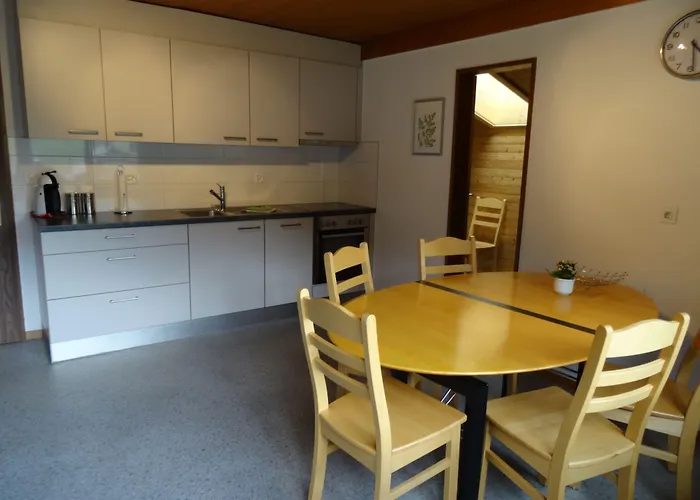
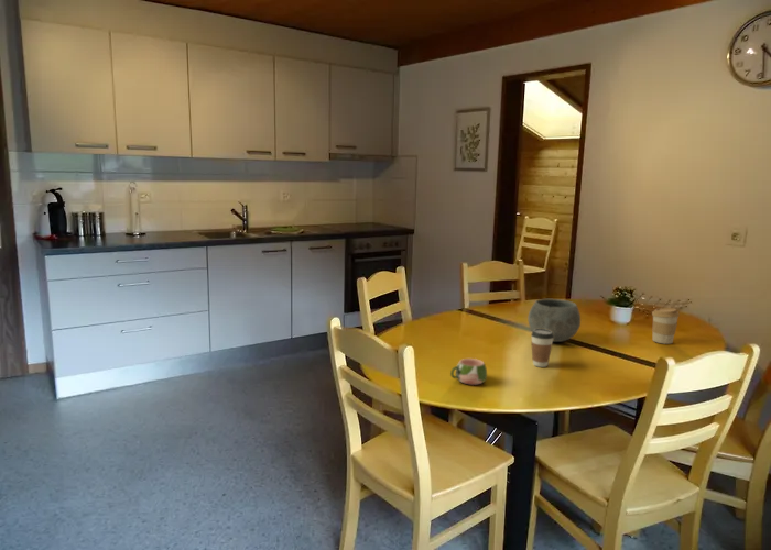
+ coffee cup (541, 348)
+ bowl (553, 321)
+ mug (467, 371)
+ coffee cup (664, 324)
